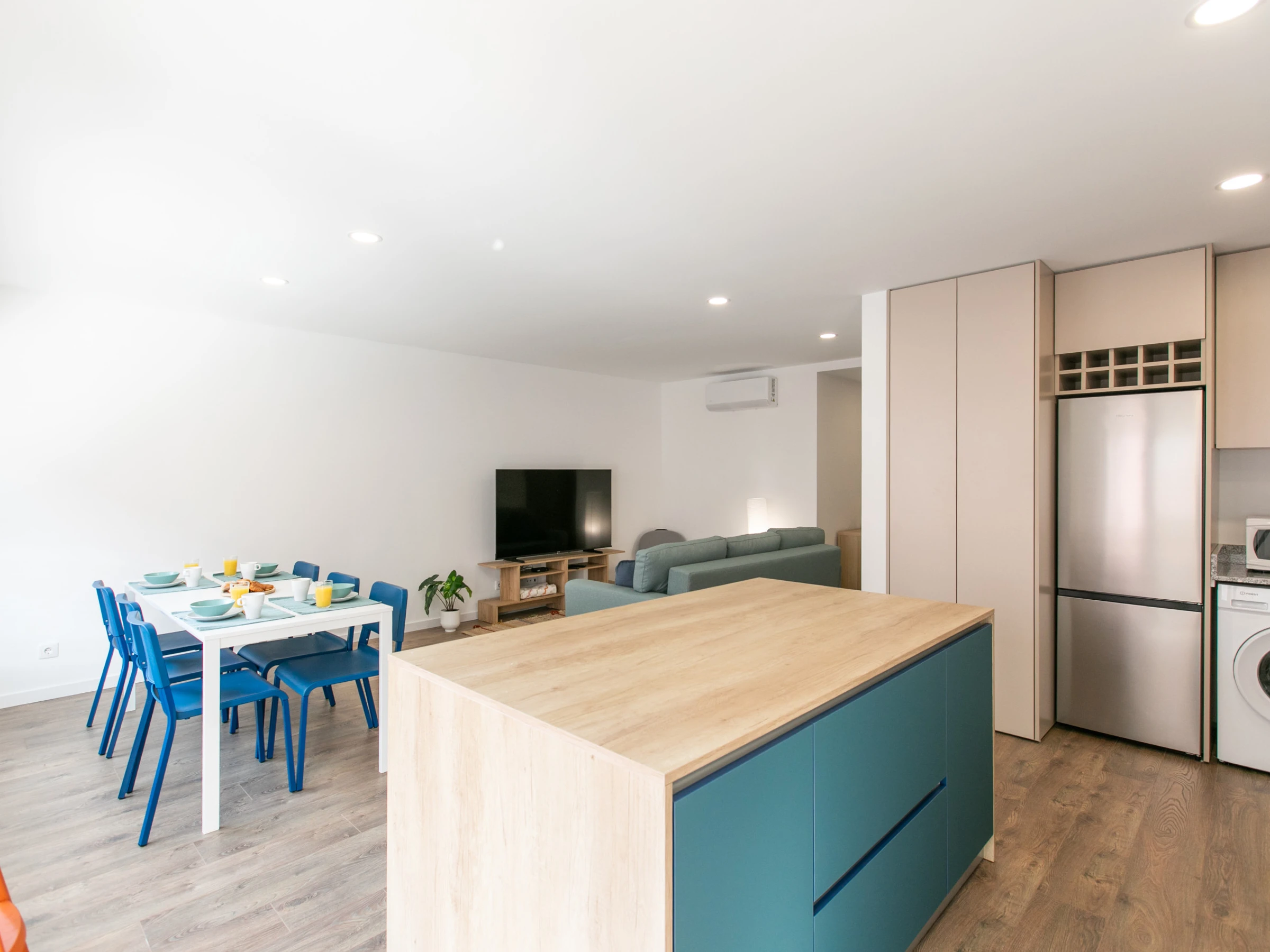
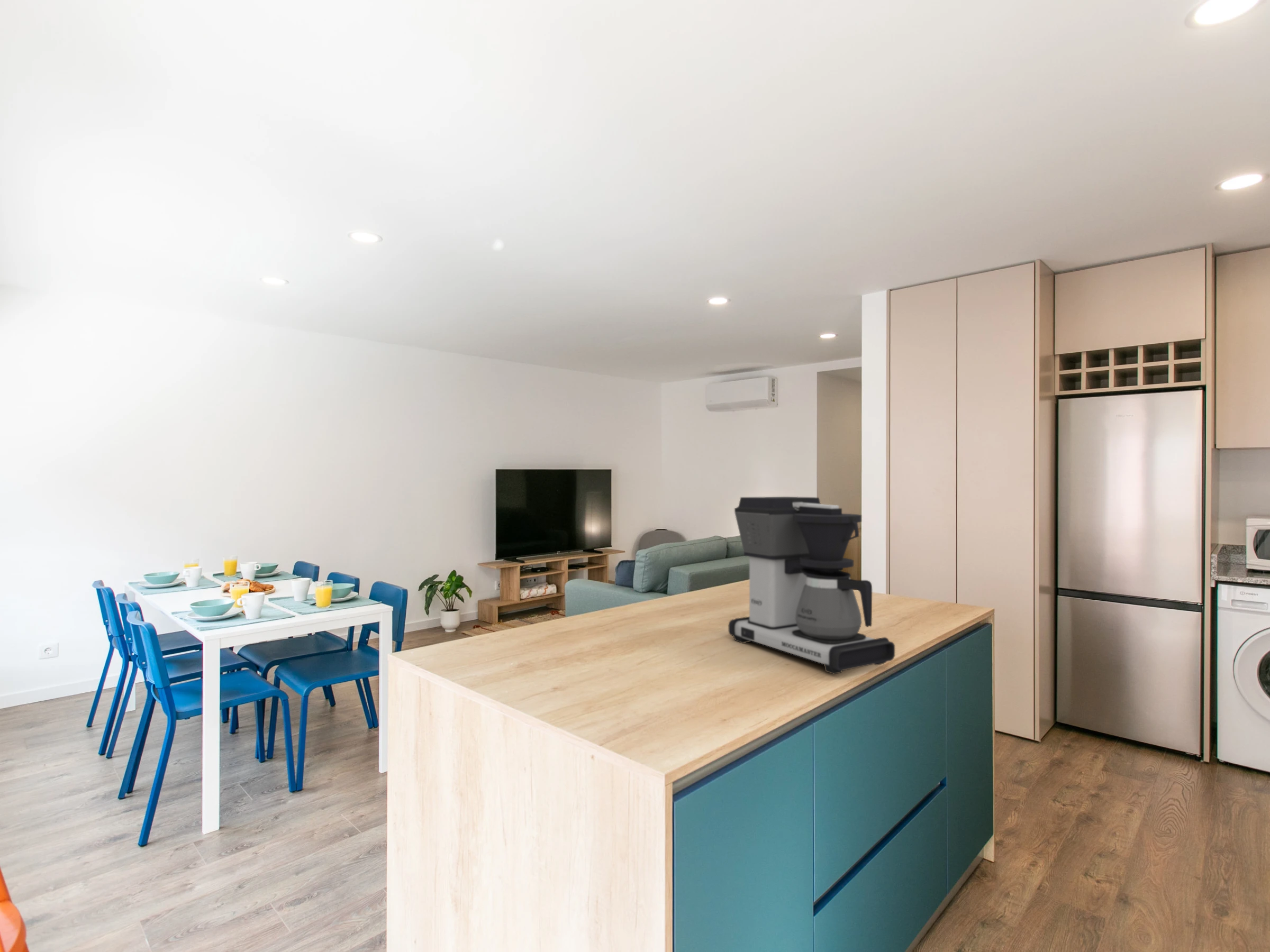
+ coffee maker (807, 575)
